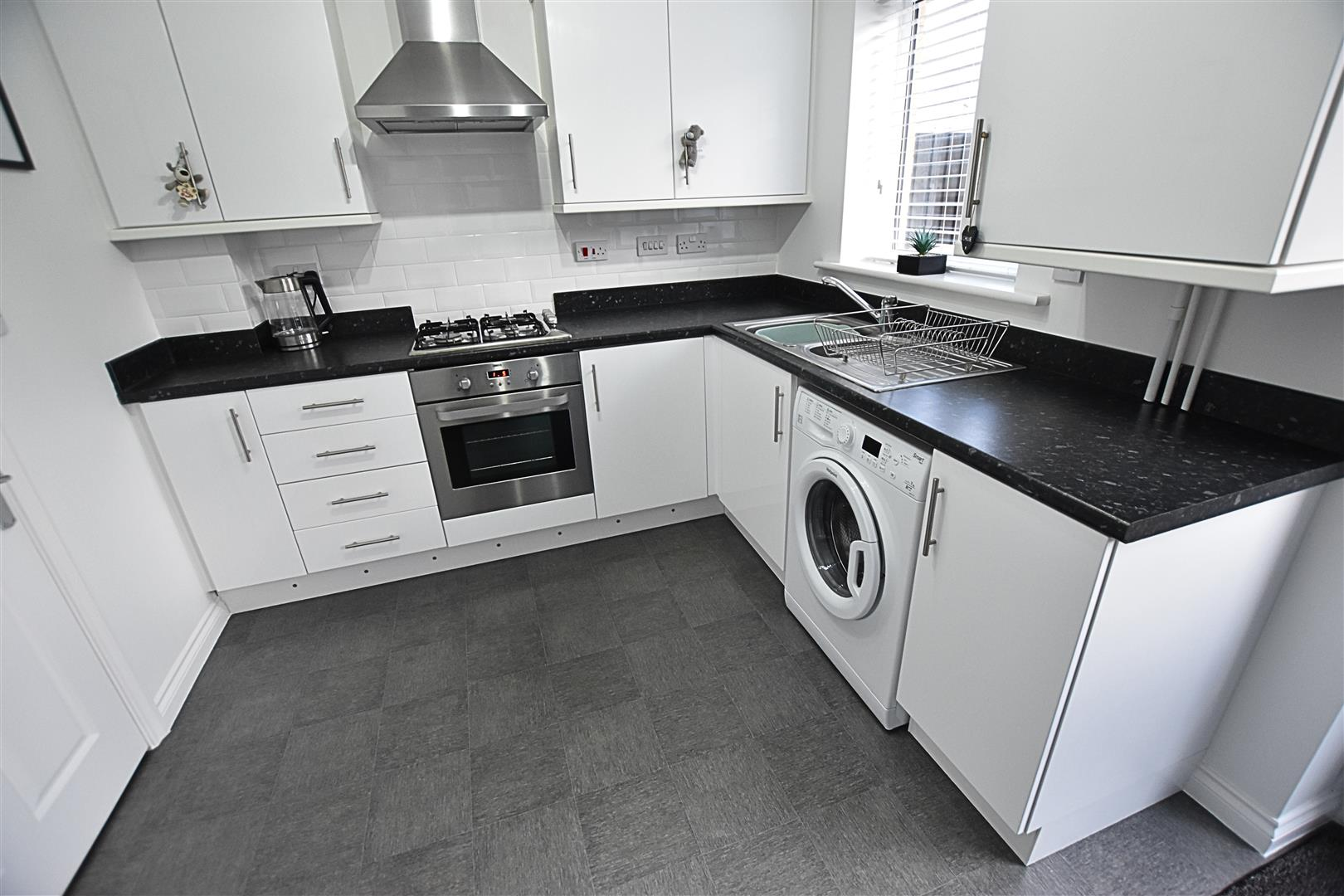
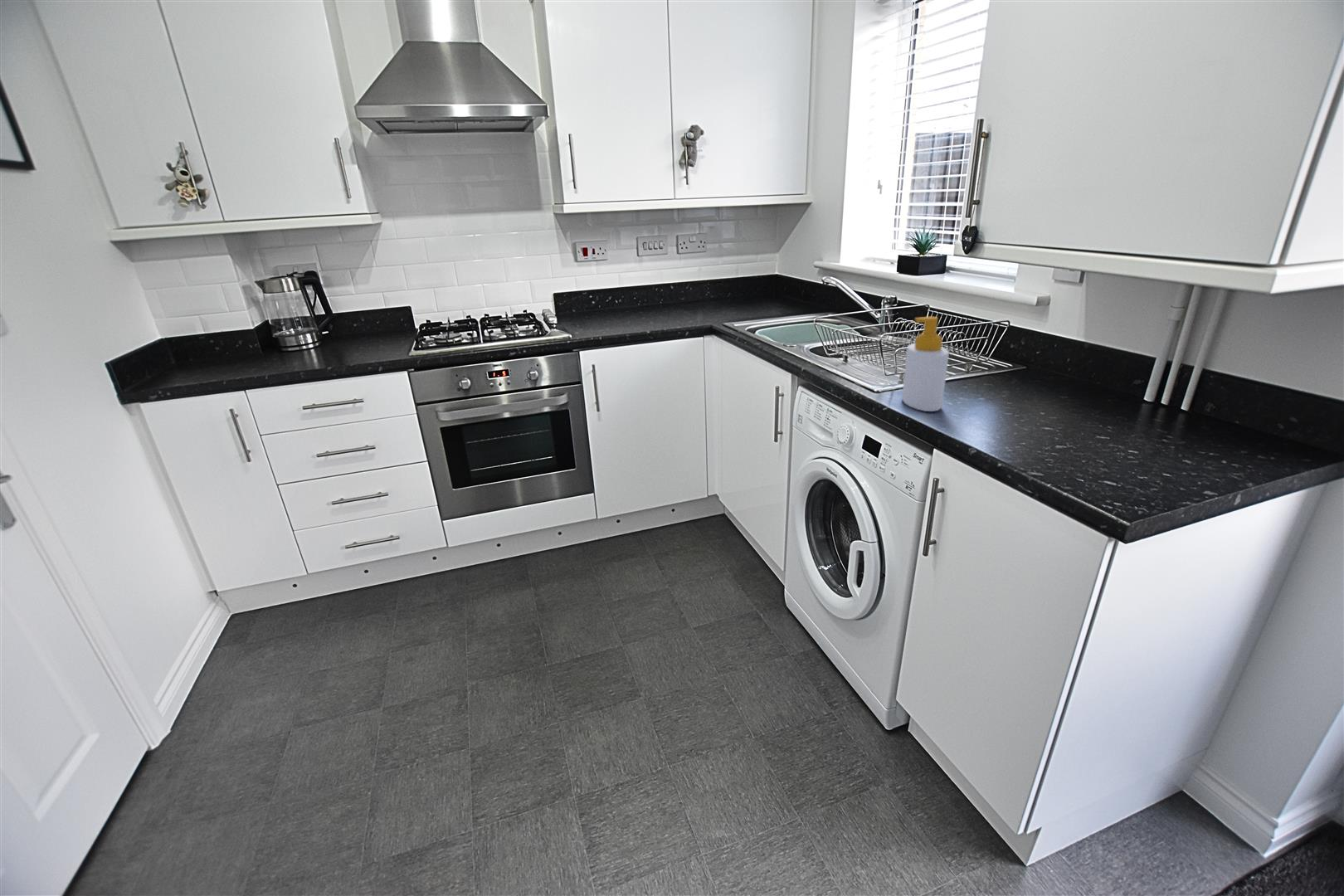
+ soap bottle (926, 361)
